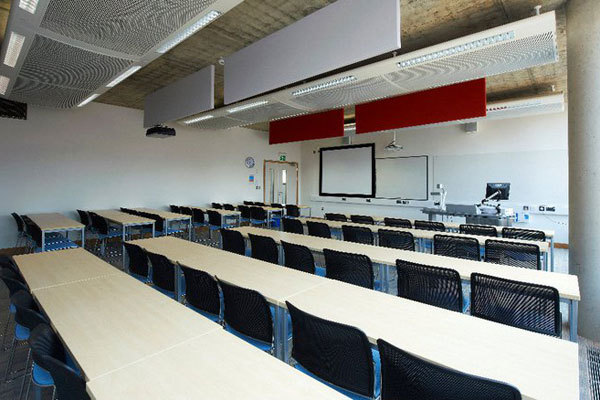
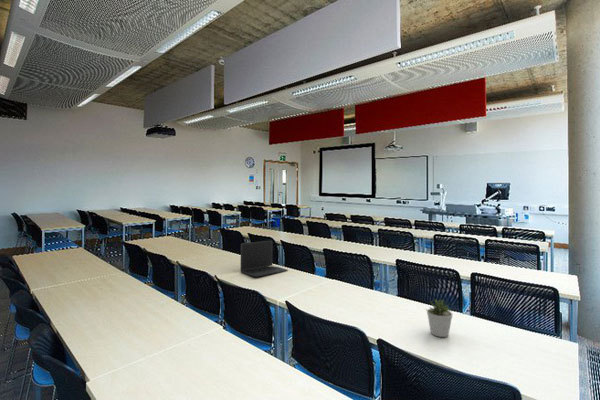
+ laptop (264, 257)
+ potted plant (438, 315)
